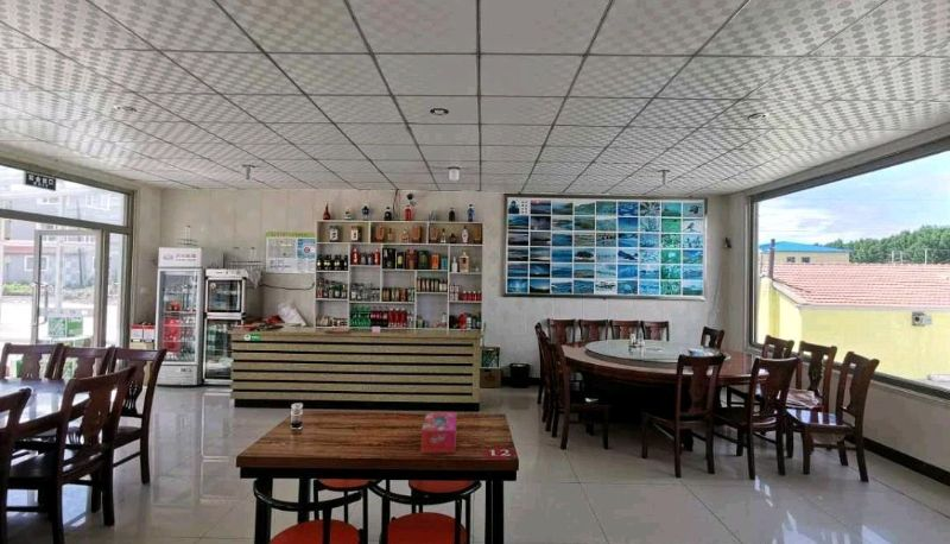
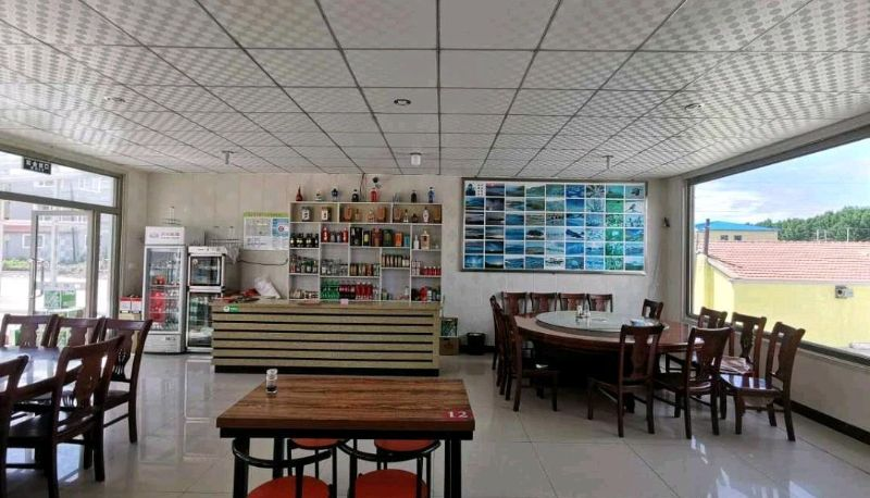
- tissue box (439, 431)
